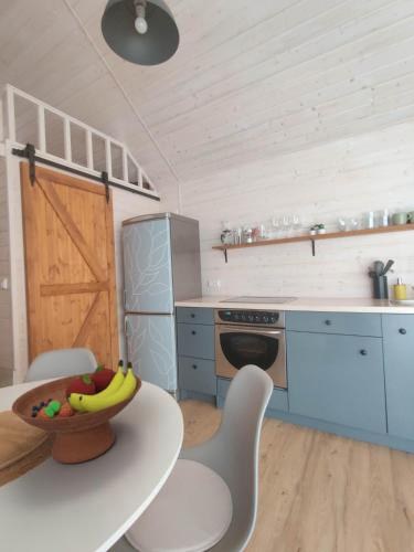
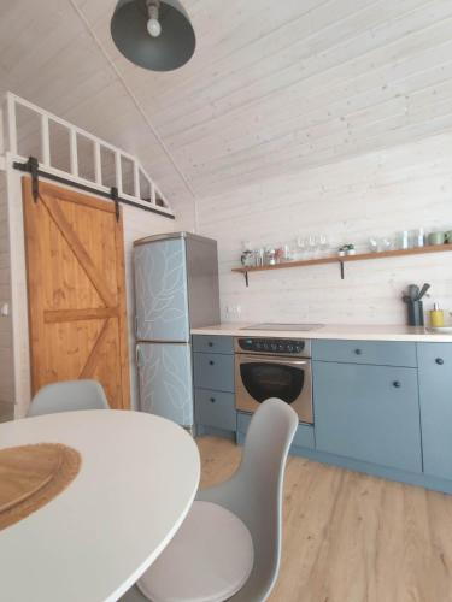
- fruit bowl (83, 407)
